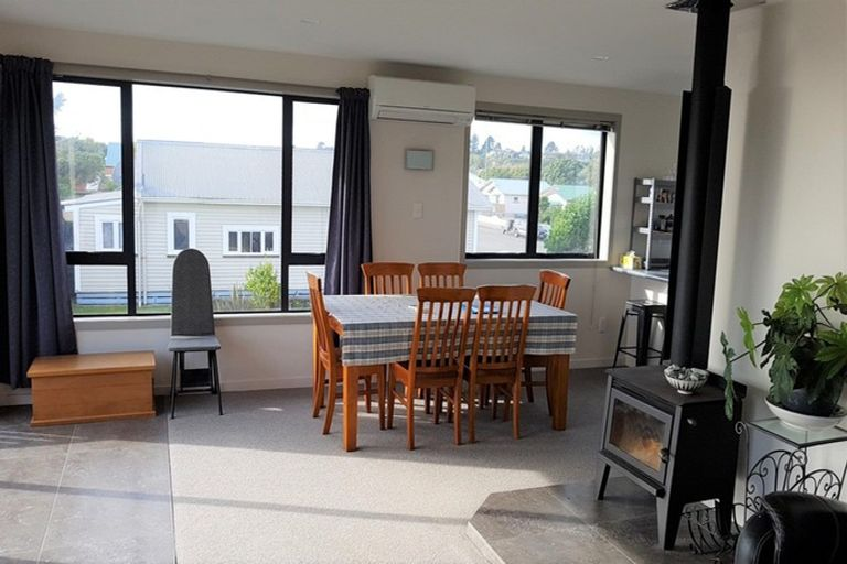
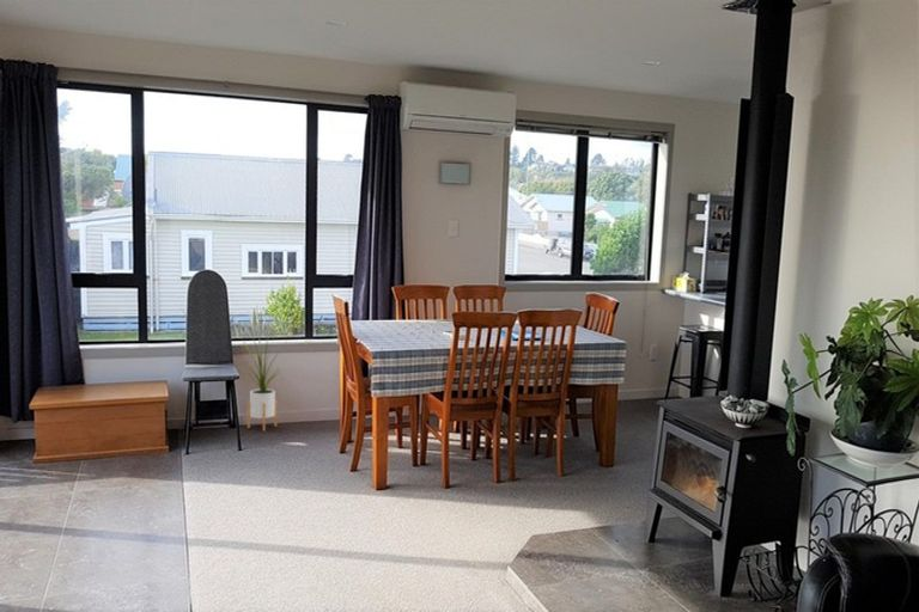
+ house plant (263, 379)
